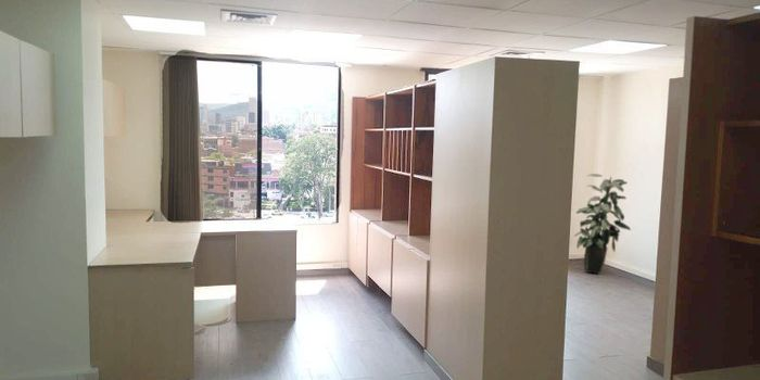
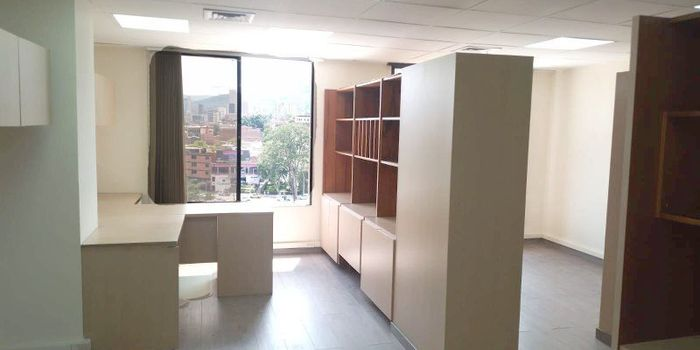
- indoor plant (598, 223)
